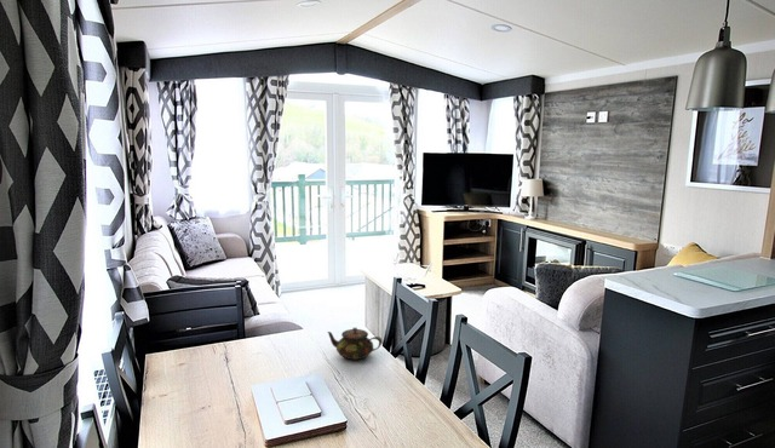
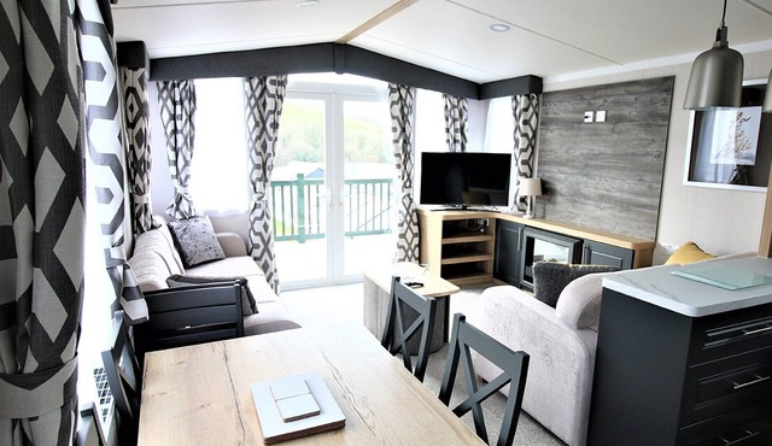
- teapot (354, 341)
